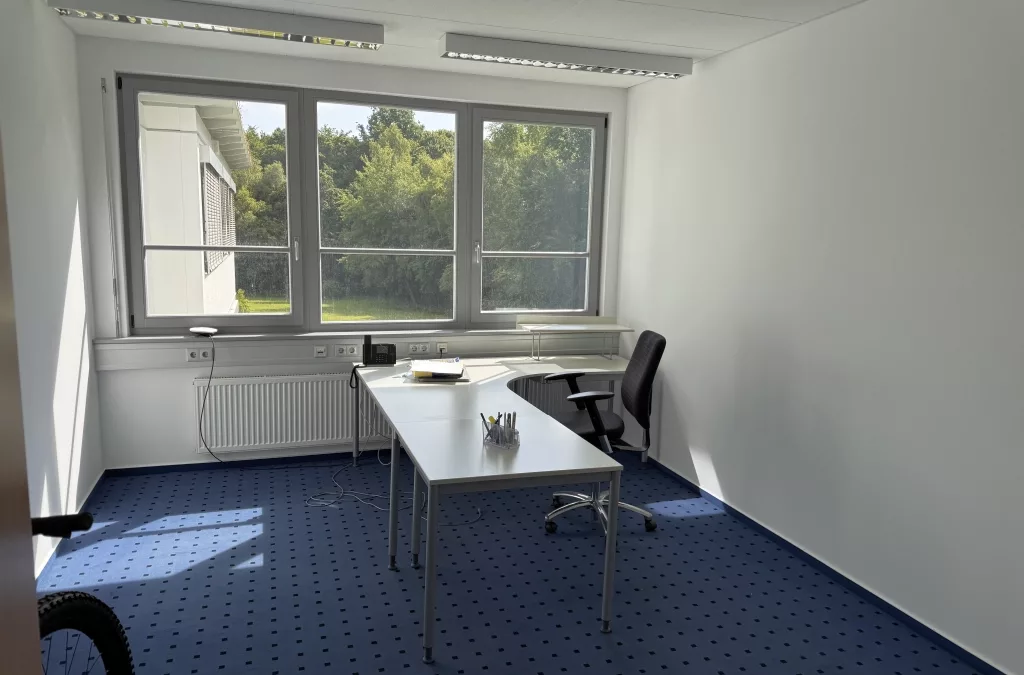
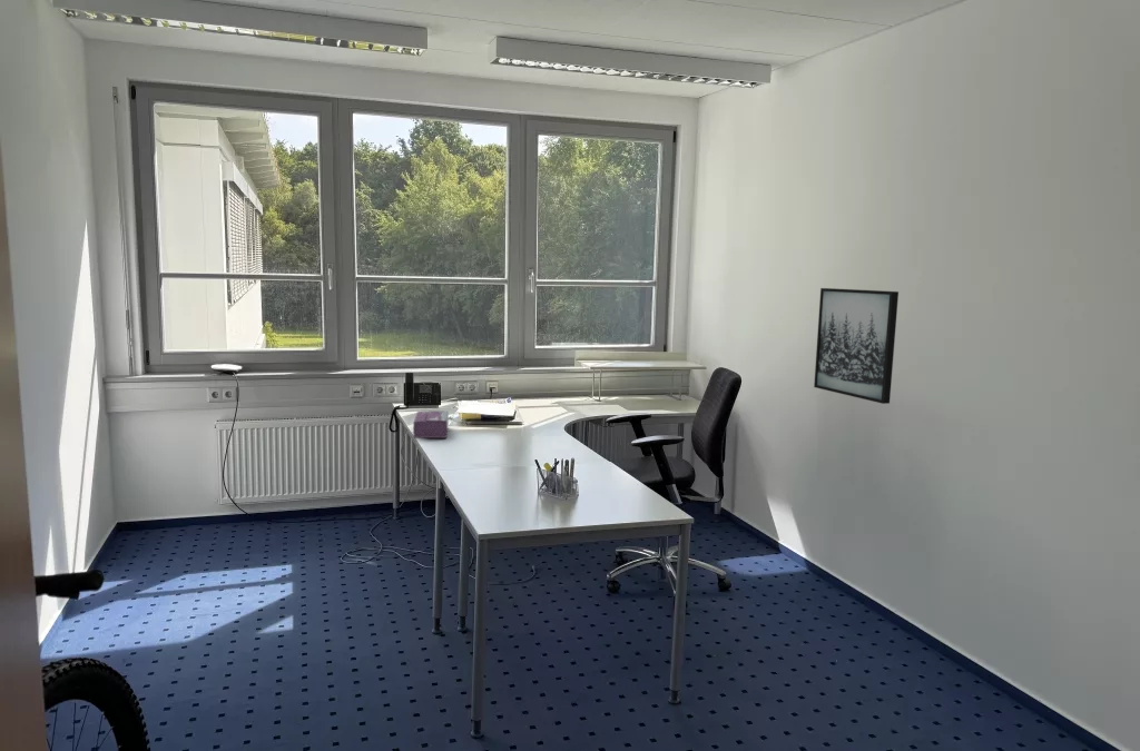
+ tissue box (431, 424)
+ wall art (853, 343)
